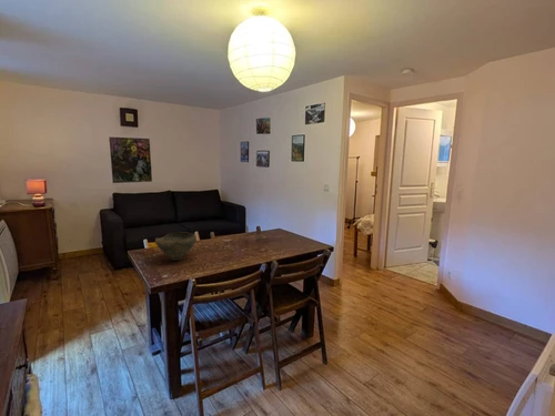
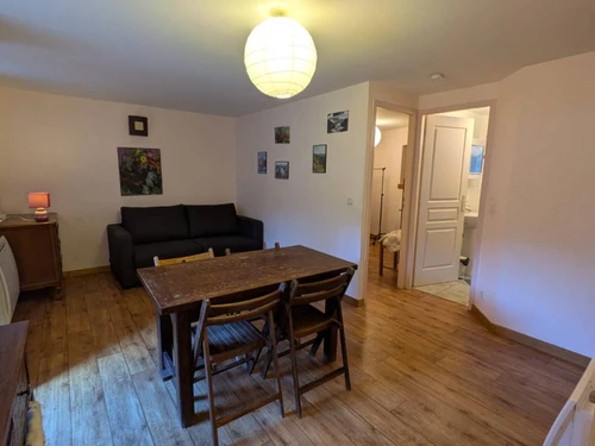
- bowl (176, 247)
